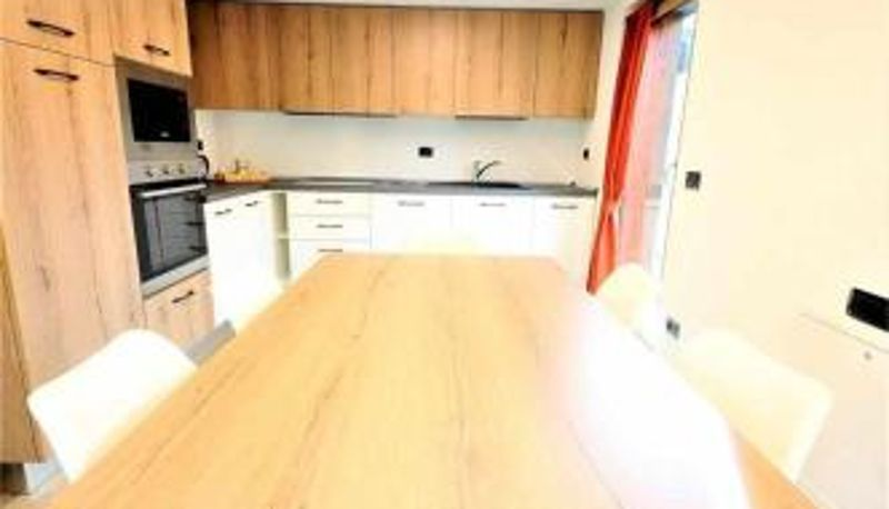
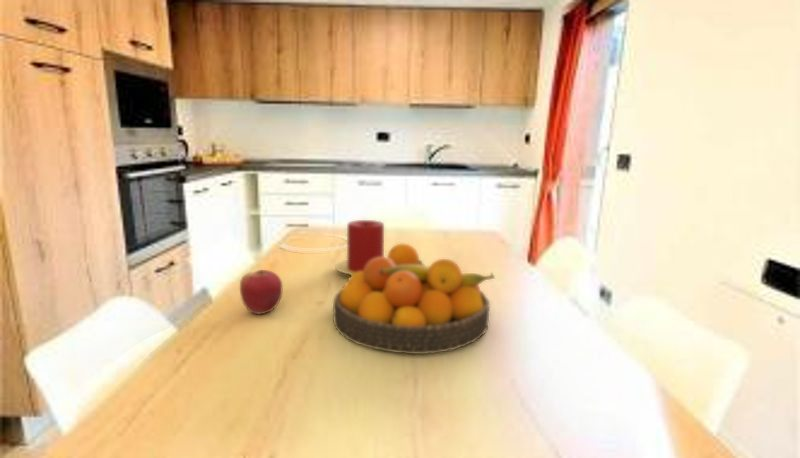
+ candle (365, 247)
+ apple (261, 290)
+ plate (316, 250)
+ fruit bowl (411, 287)
